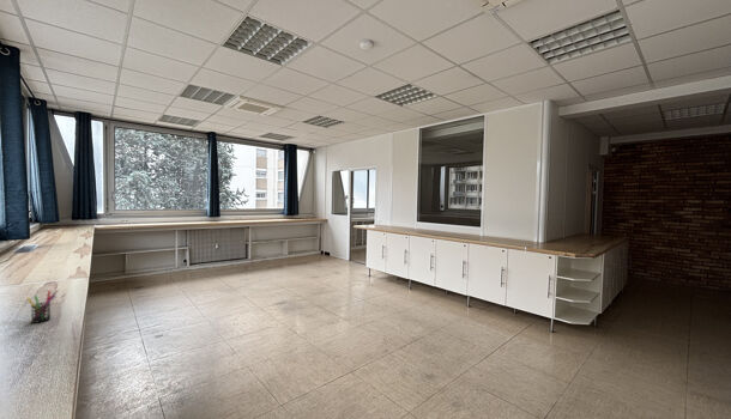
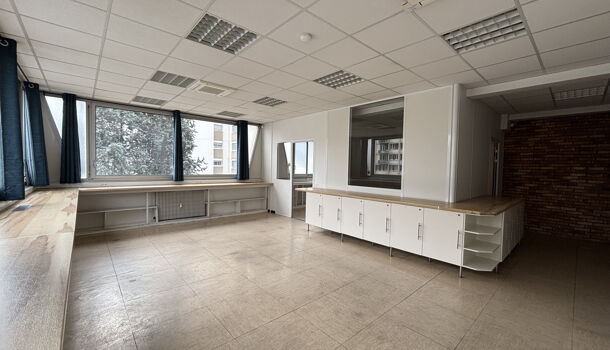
- pen holder (41, 305)
